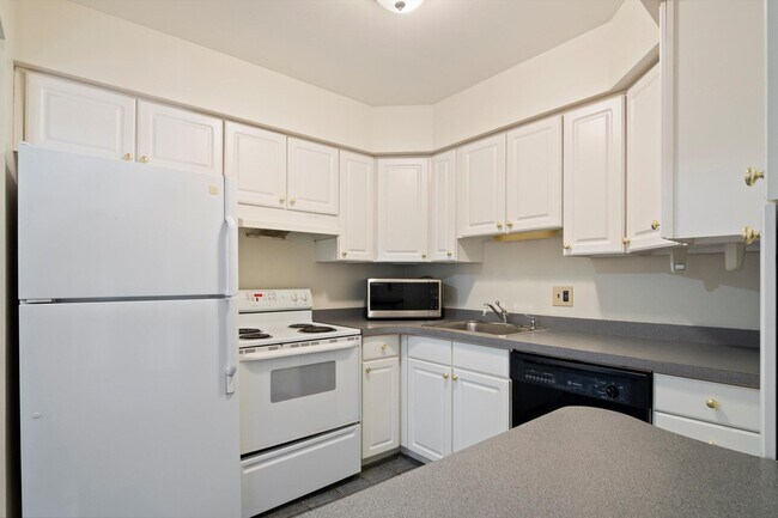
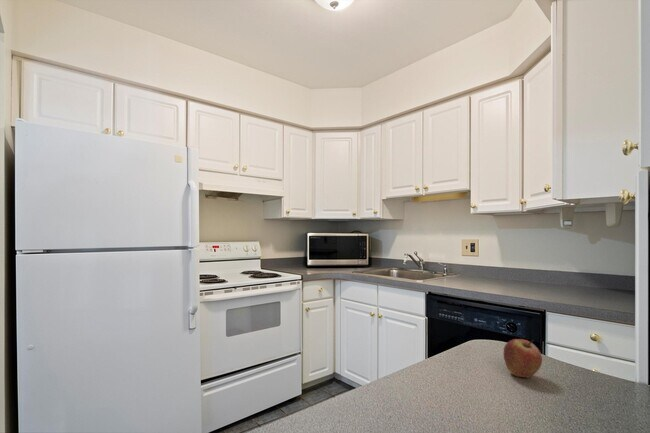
+ fruit (522, 356)
